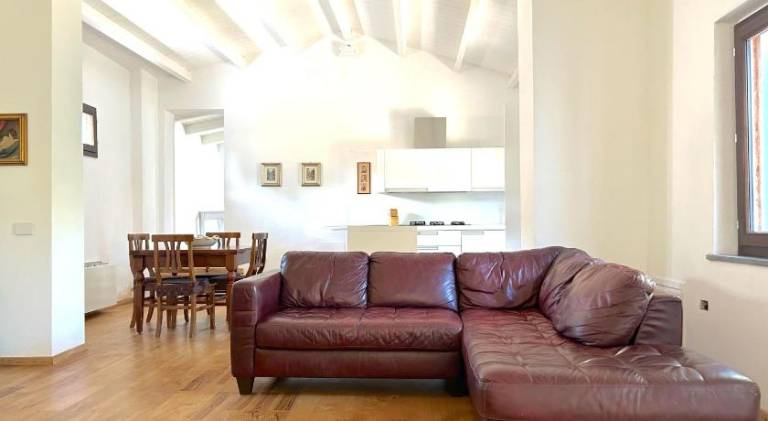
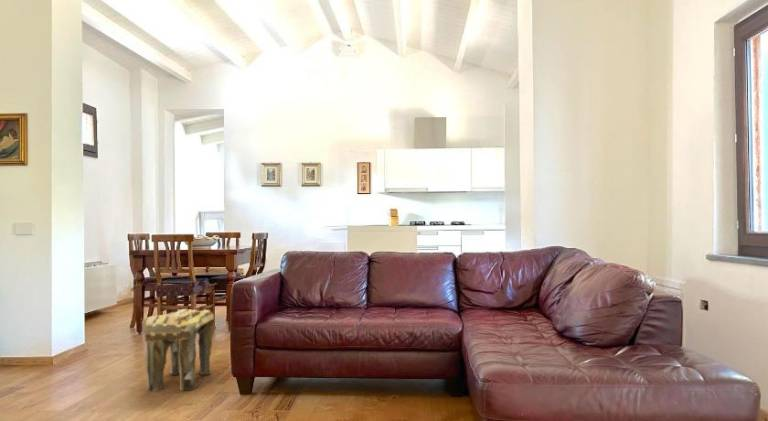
+ stool (181, 345)
